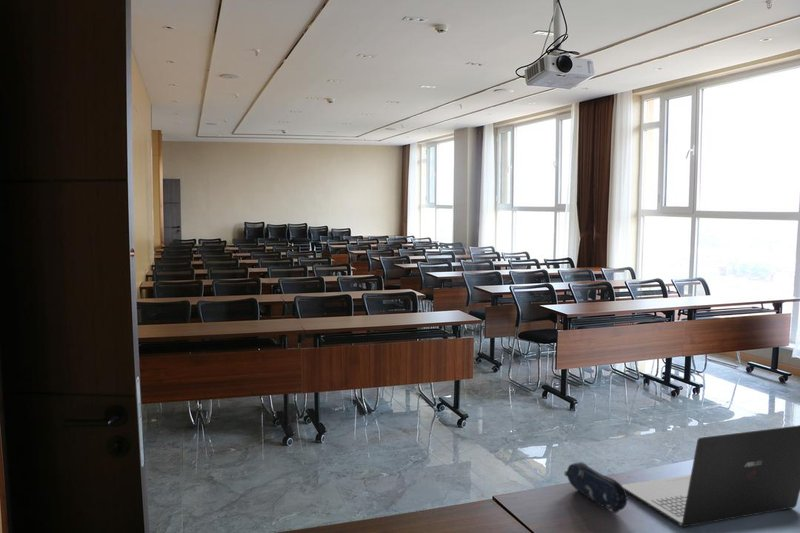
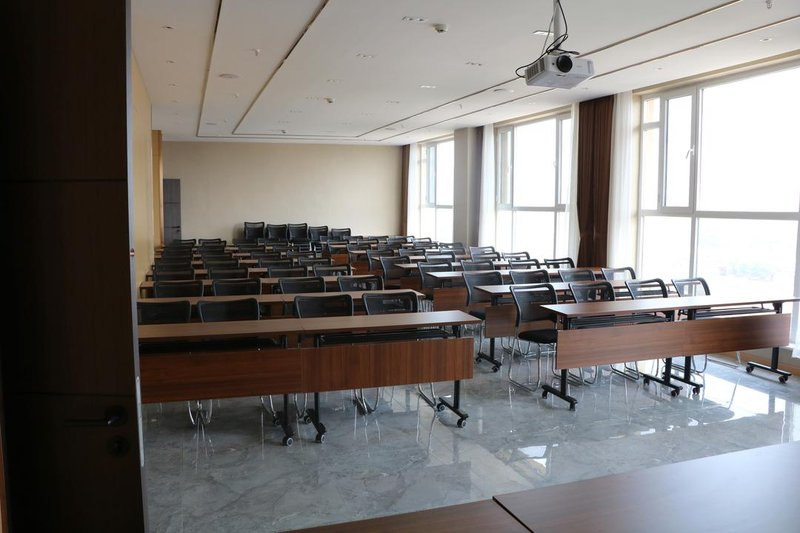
- laptop (712, 457)
- pencil case (595, 486)
